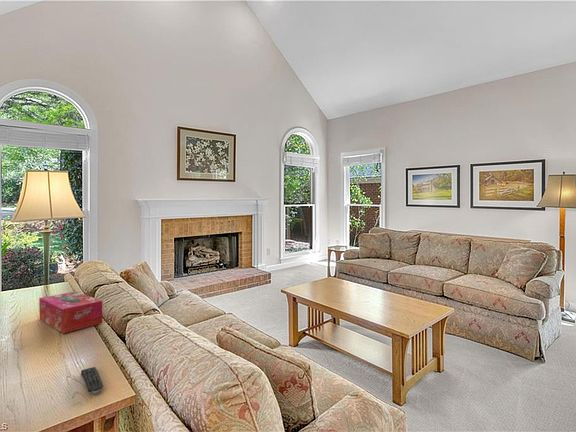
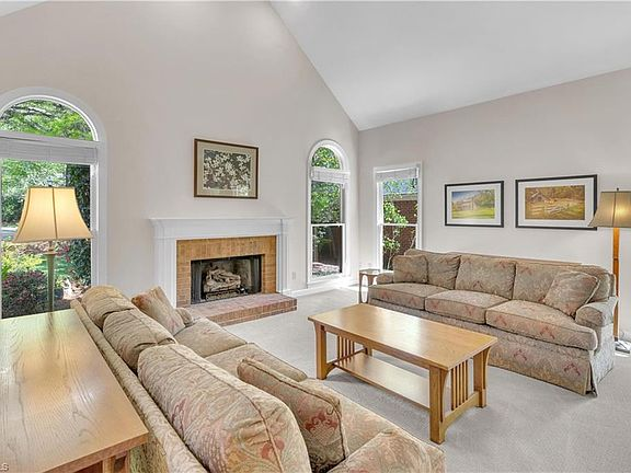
- remote control (92, 379)
- tissue box (70, 310)
